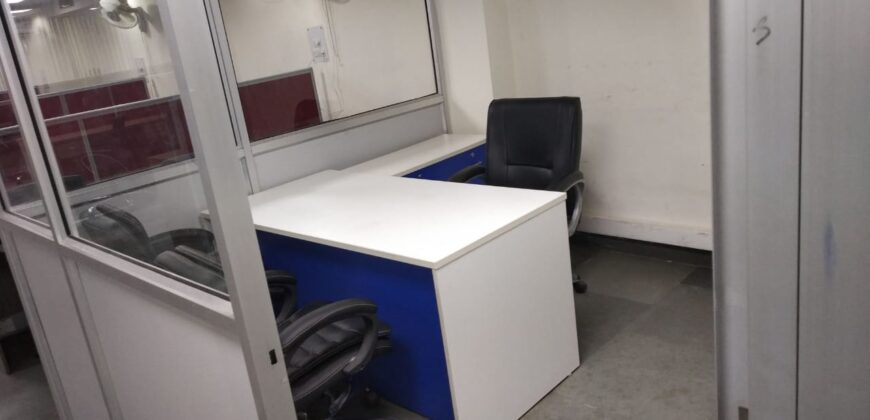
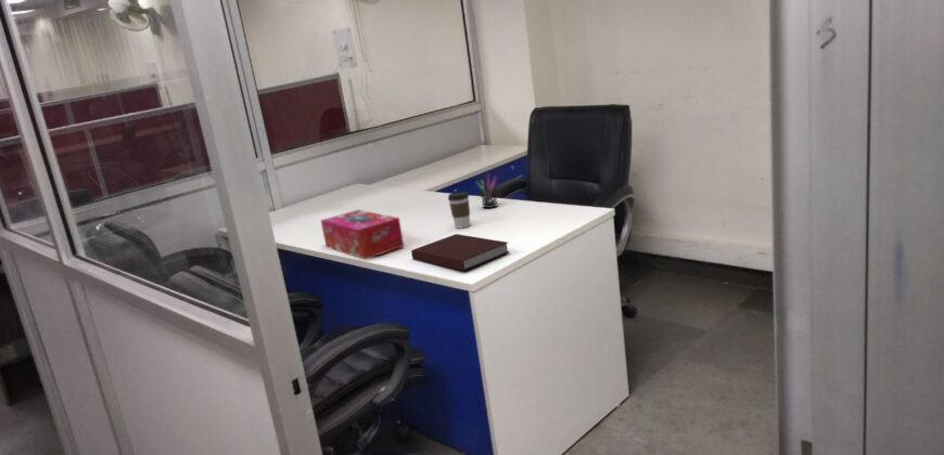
+ coffee cup (460, 209)
+ pen holder (486, 191)
+ notebook (459, 250)
+ tissue box (360, 233)
